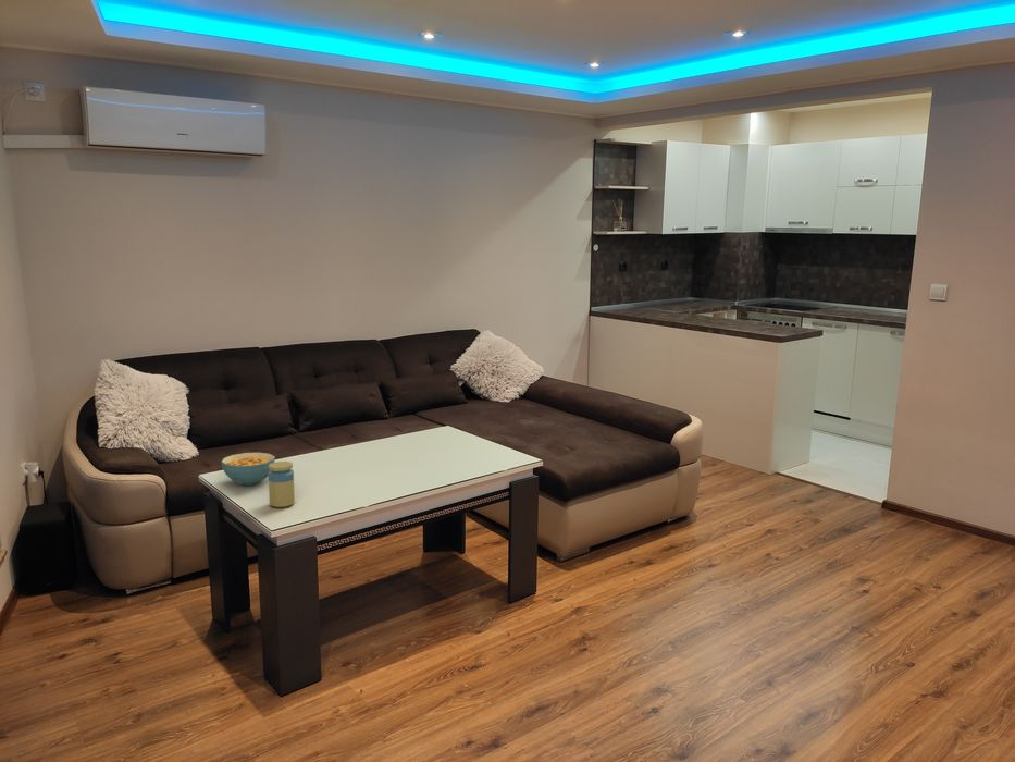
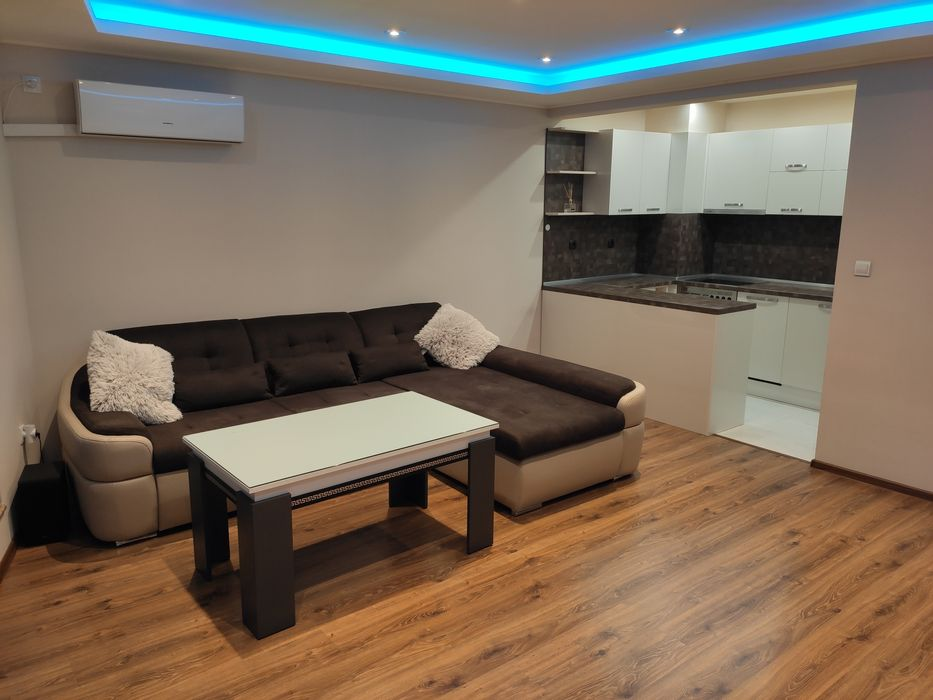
- jar (281, 484)
- cereal bowl (249, 470)
